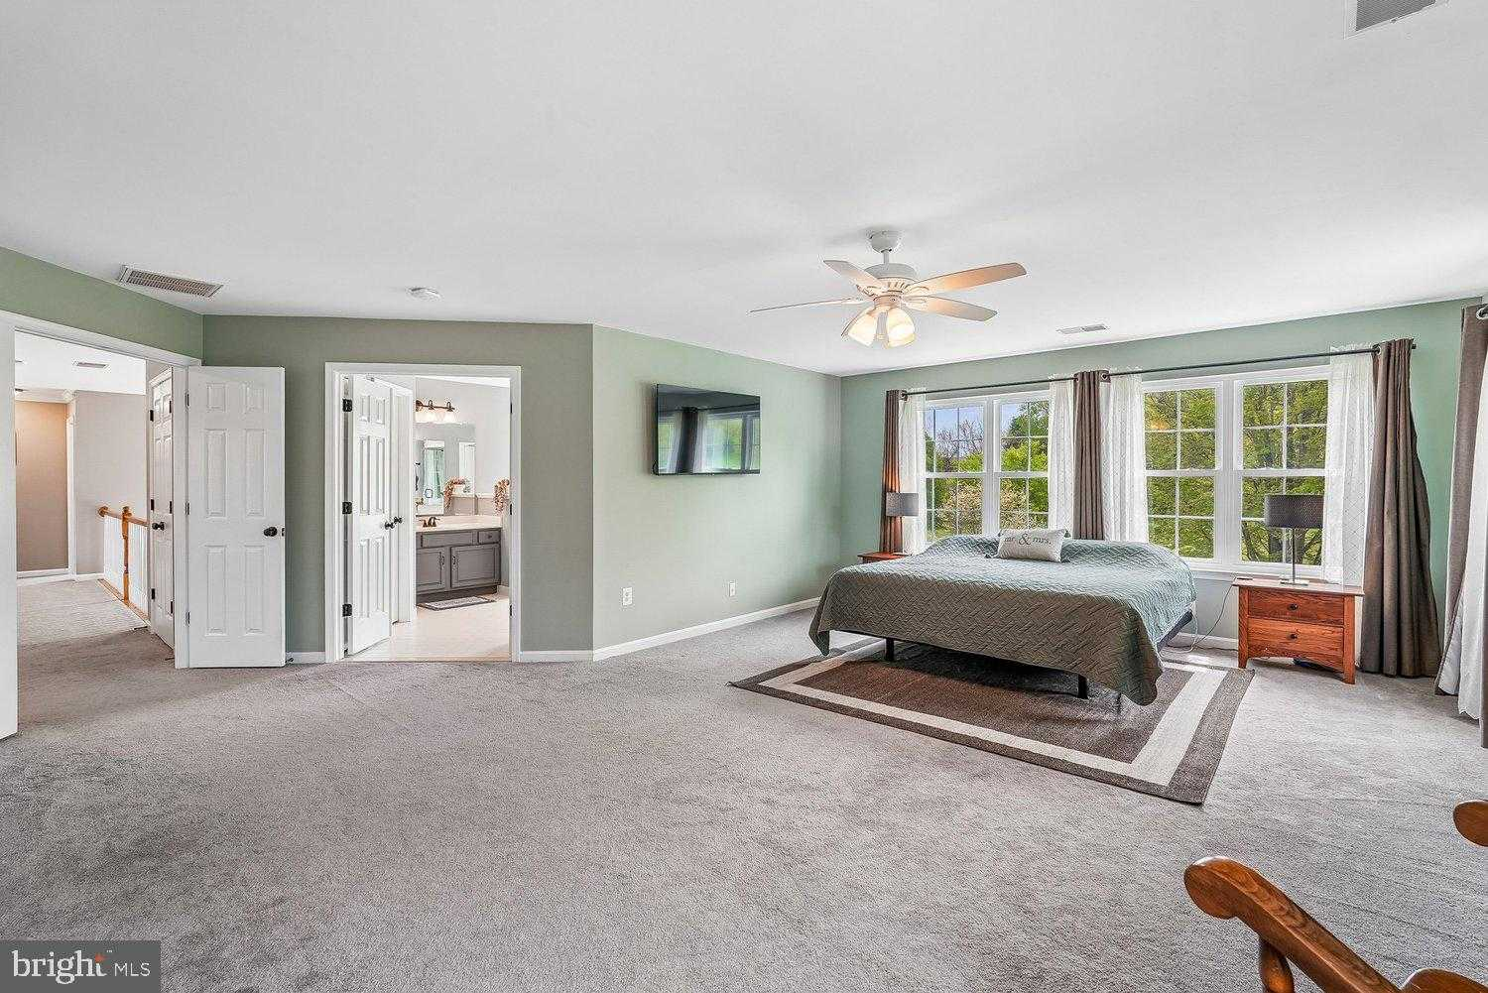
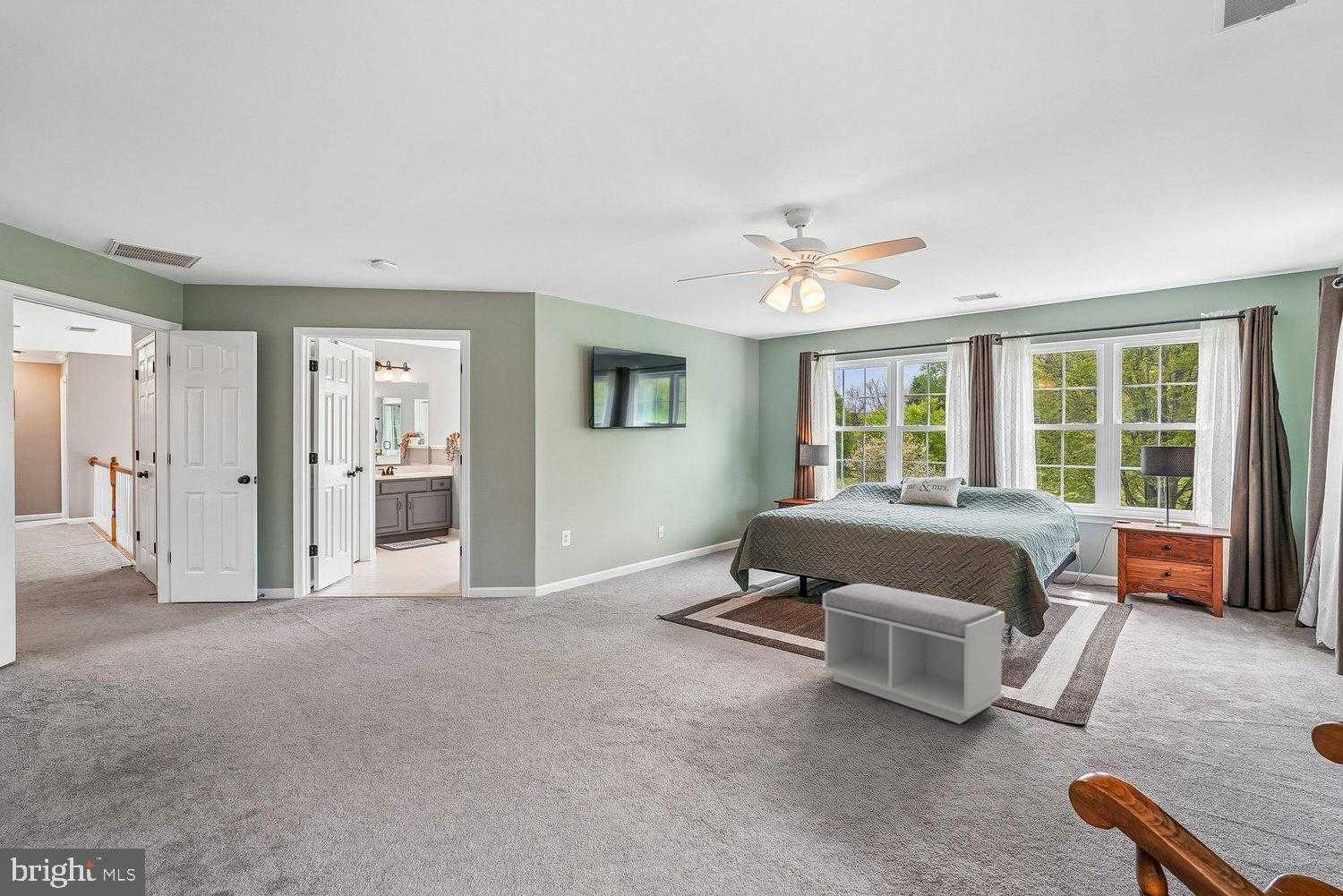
+ bench (907, 644)
